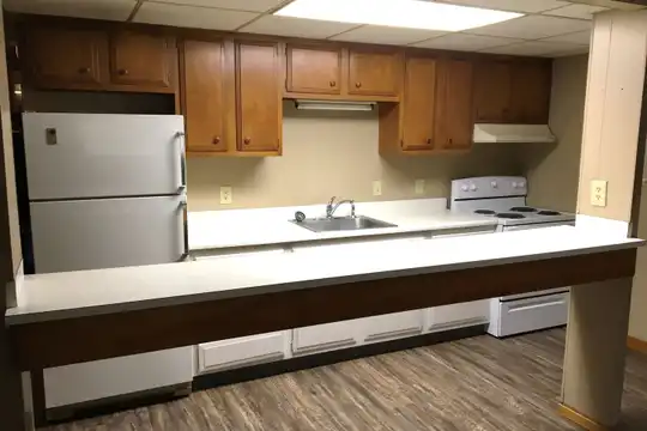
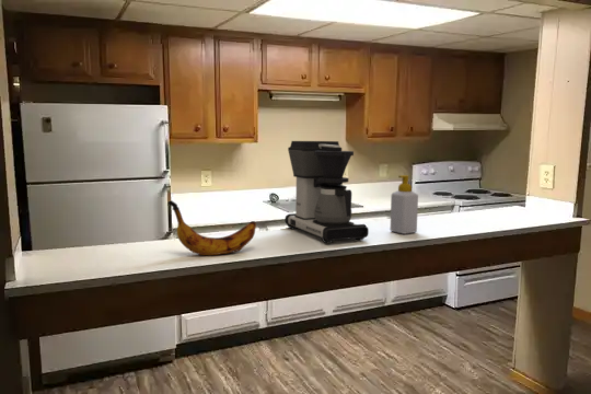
+ coffee maker (325, 187)
+ banana (215, 237)
+ soap bottle (404, 204)
